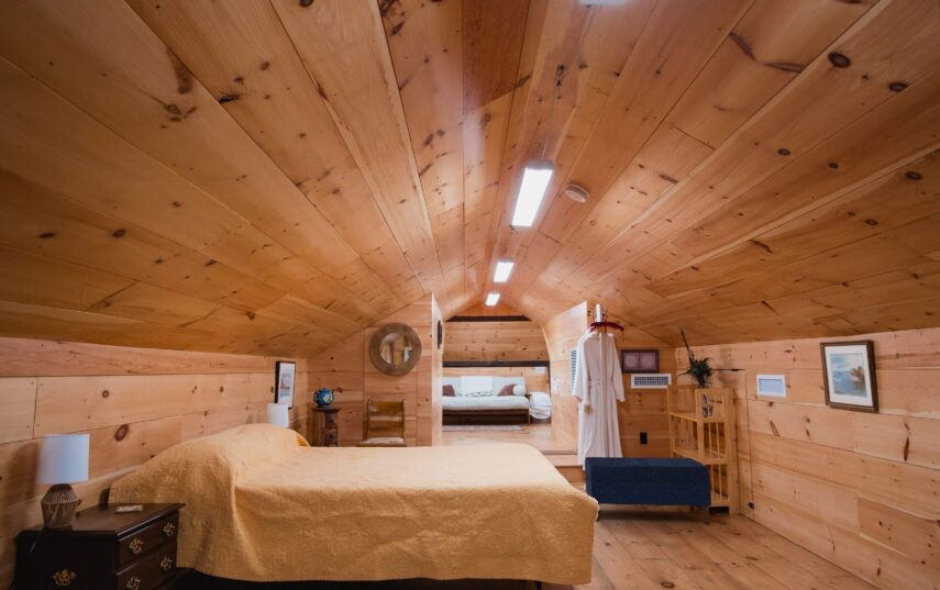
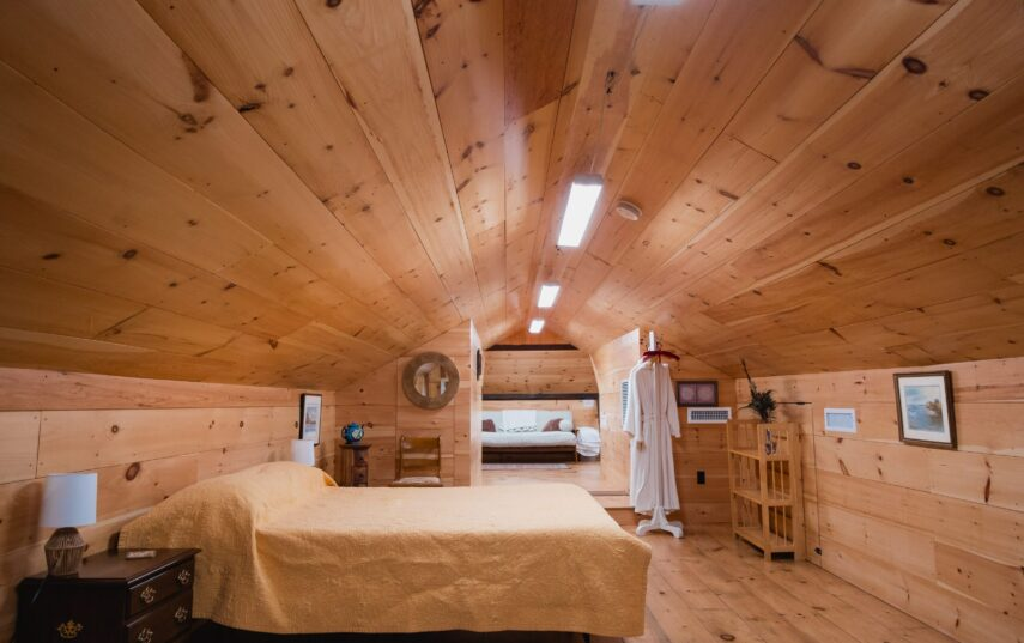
- bench (644, 488)
